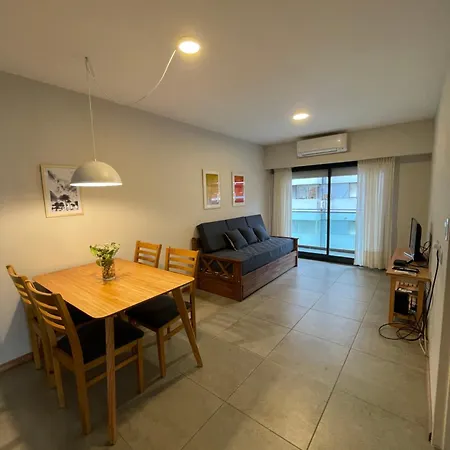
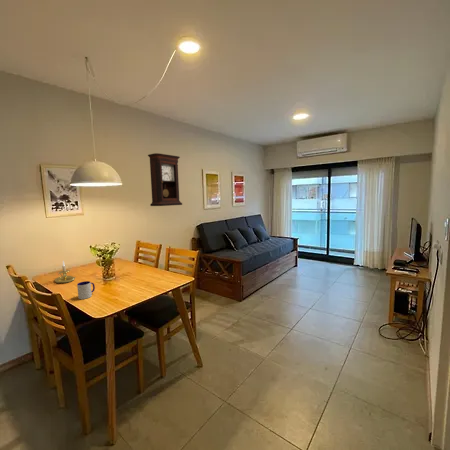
+ candle holder (63, 270)
+ pendulum clock (166, 180)
+ mug (86, 289)
